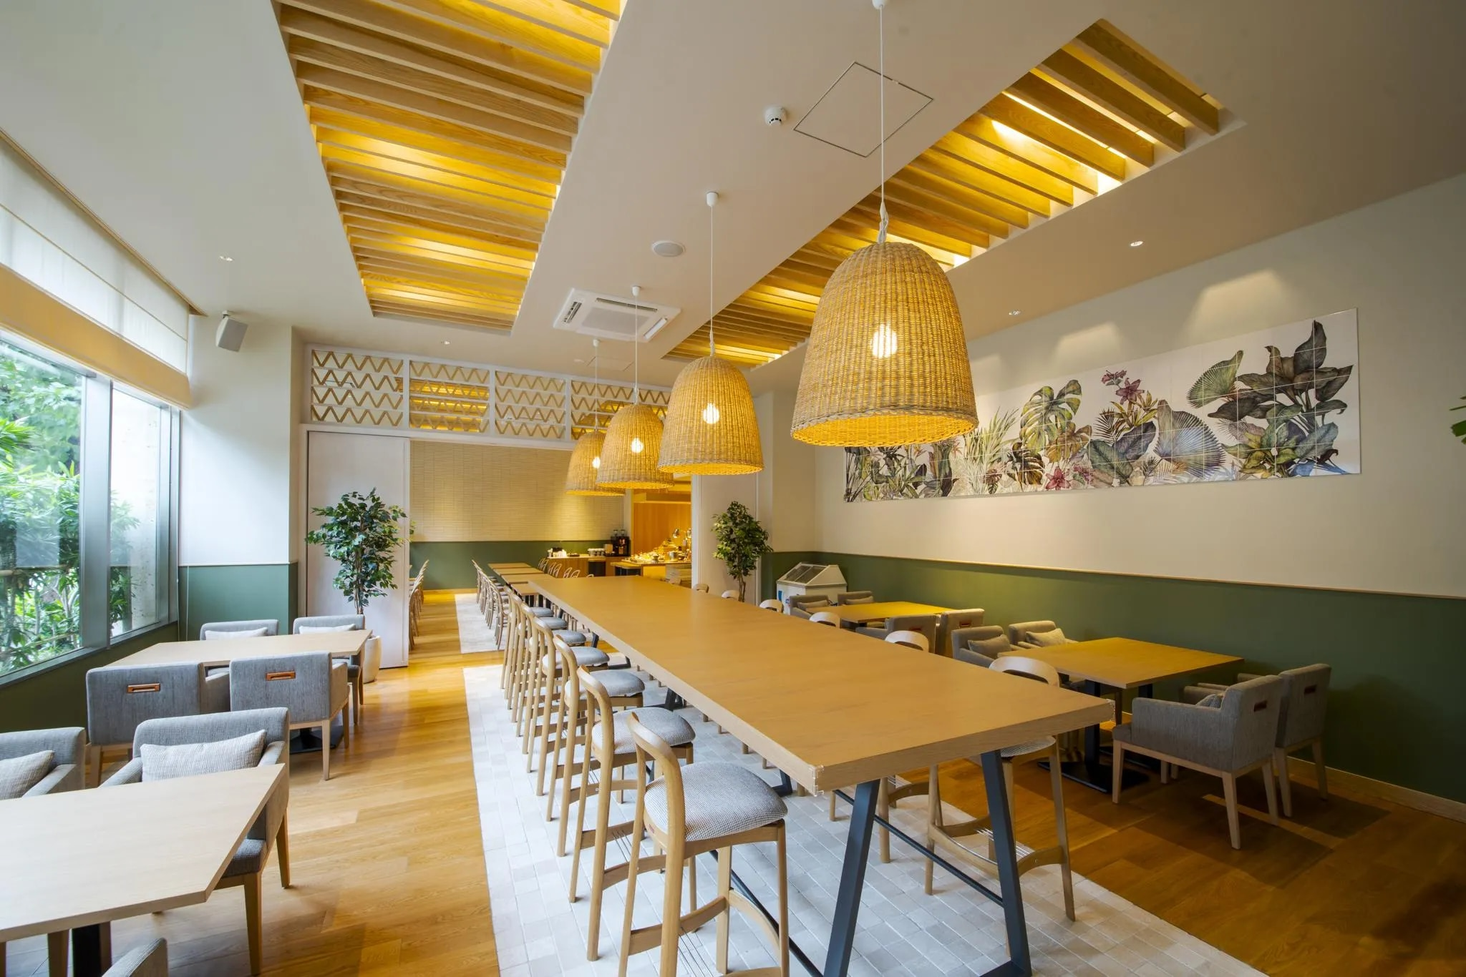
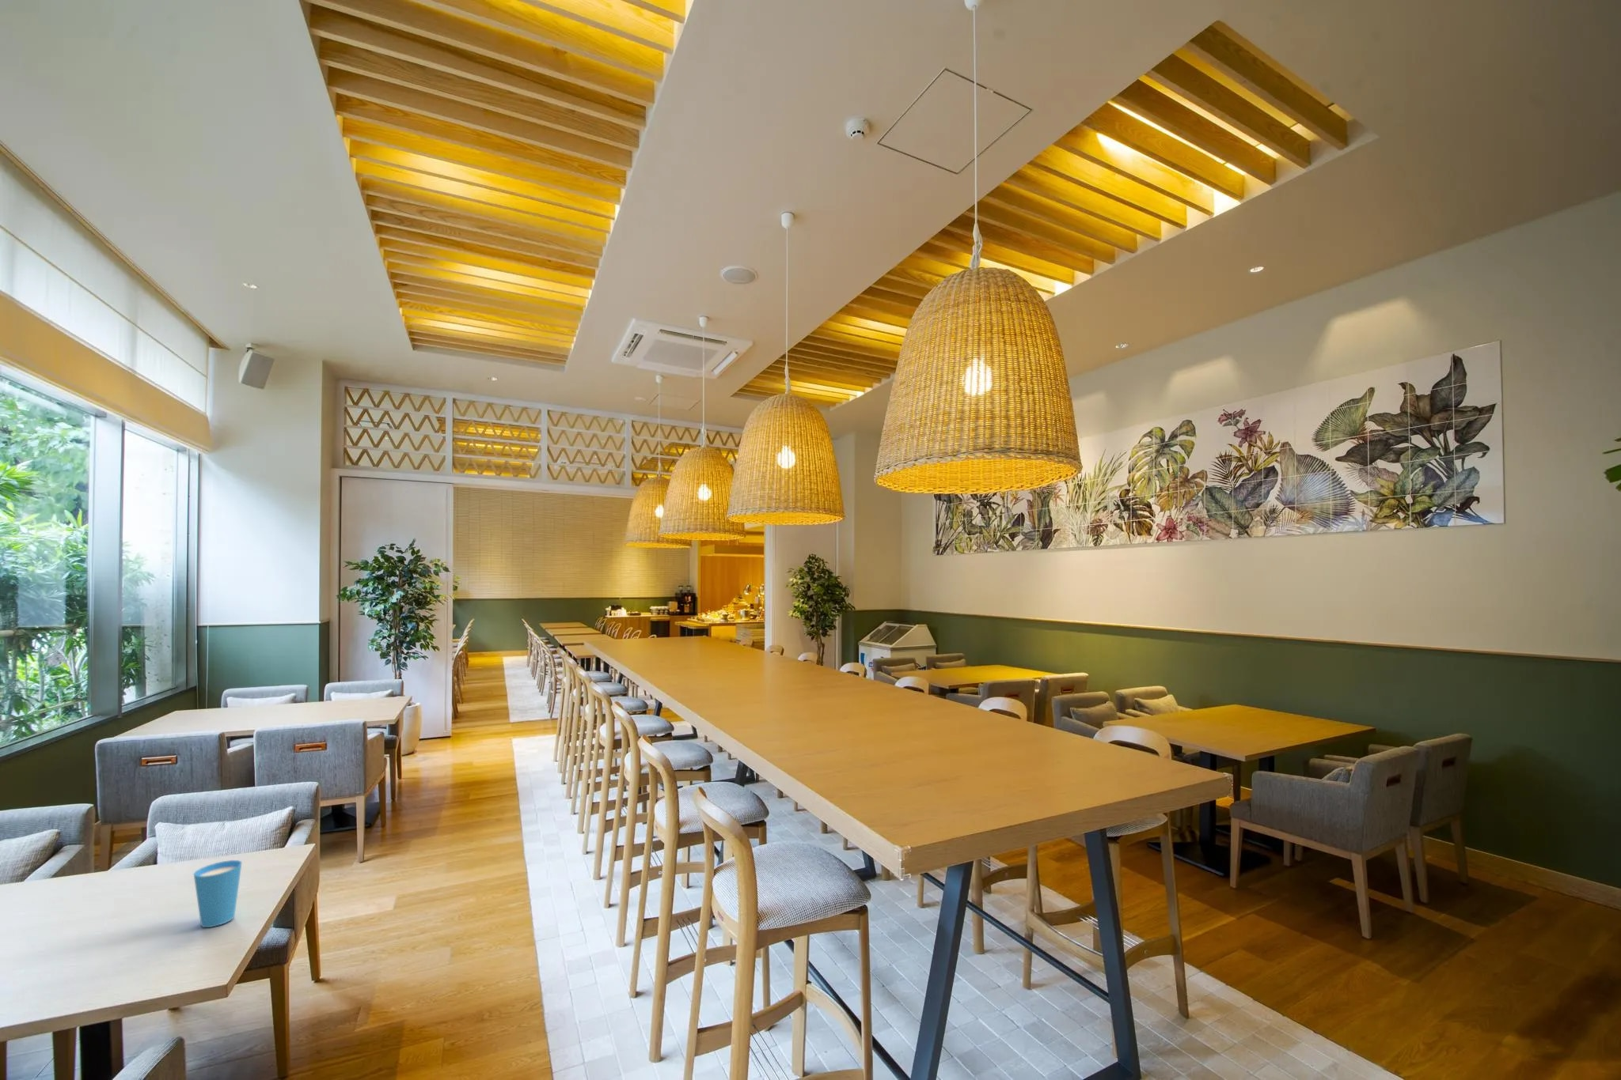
+ cup (217, 894)
